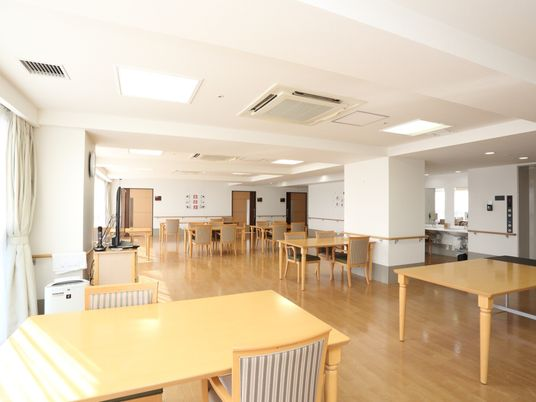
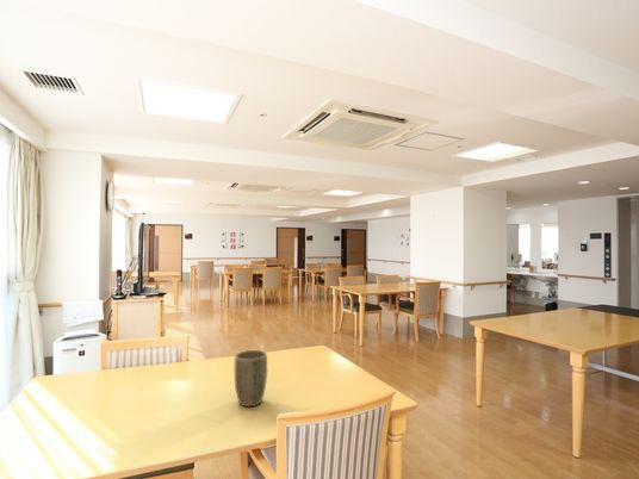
+ plant pot (250, 378)
